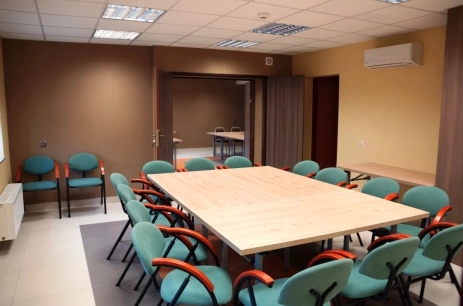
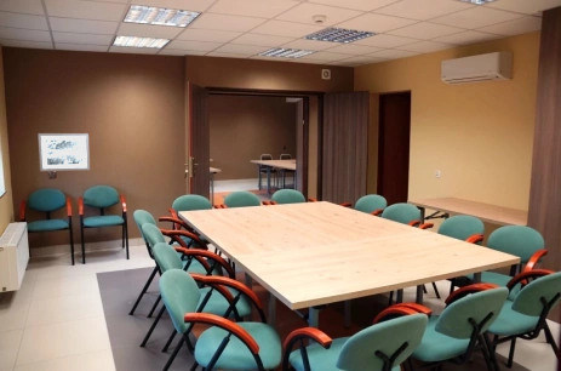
+ wall art (64, 152)
